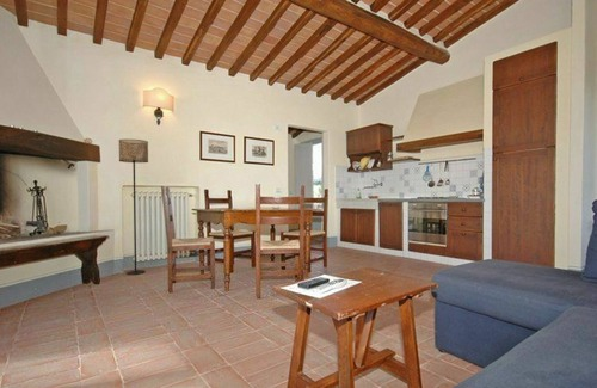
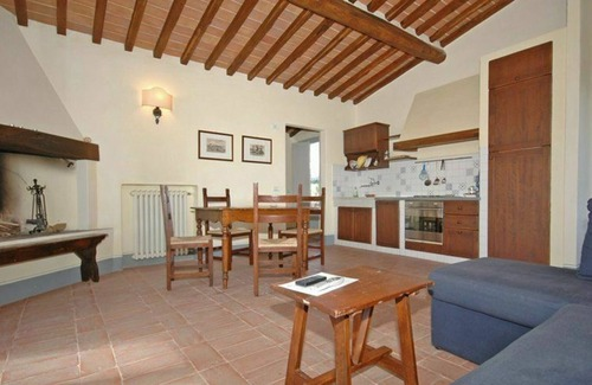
- floor lamp (134, 207)
